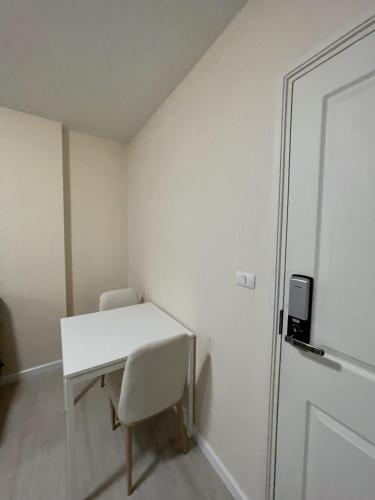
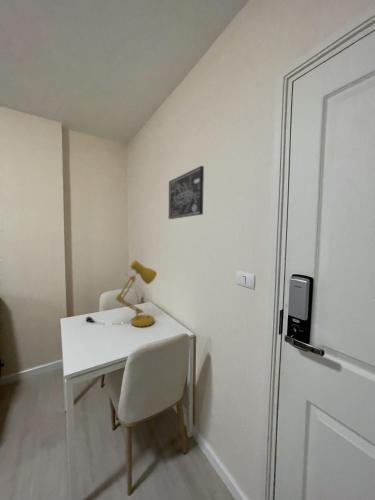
+ desk lamp (122, 291)
+ wall art (183, 196)
